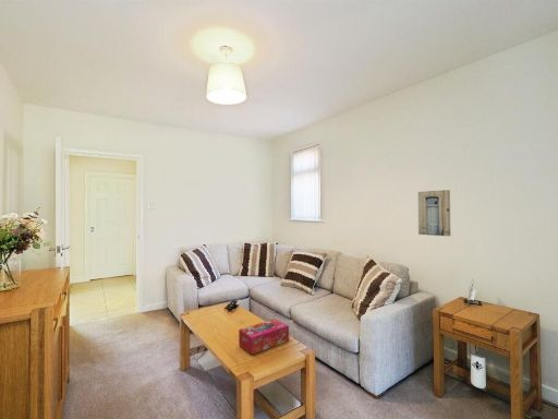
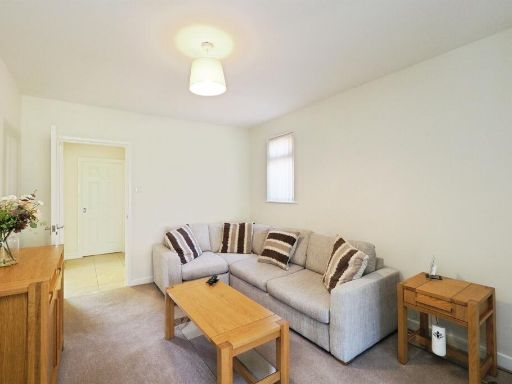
- tissue box (264, 335)
- wall art (433, 213)
